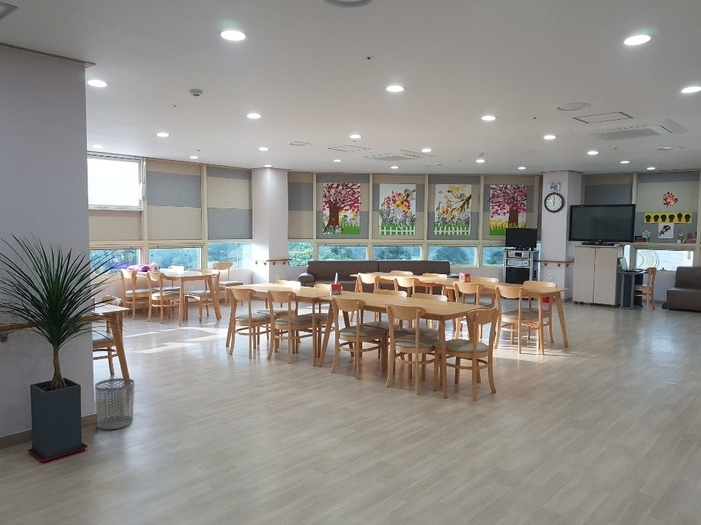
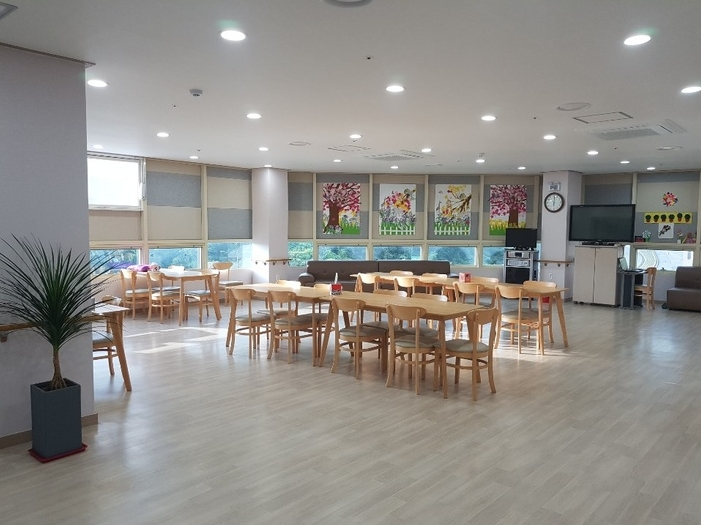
- waste bin (115, 403)
